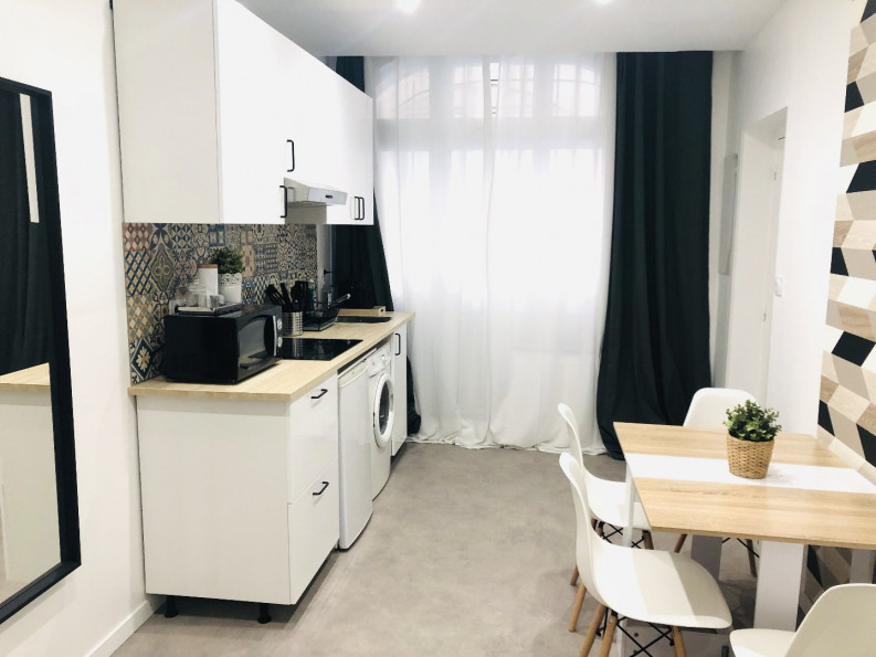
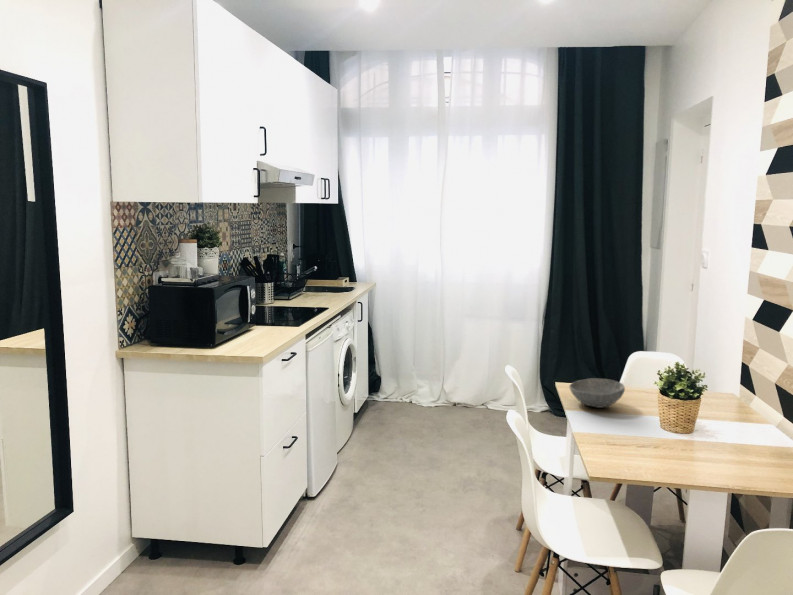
+ bowl (596, 394)
